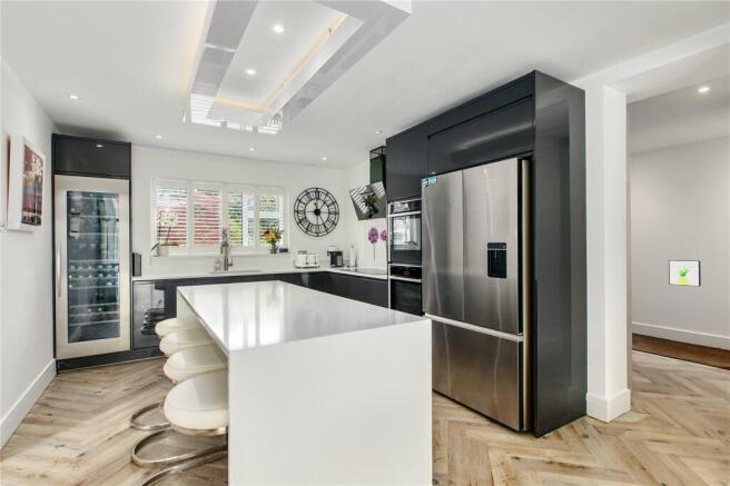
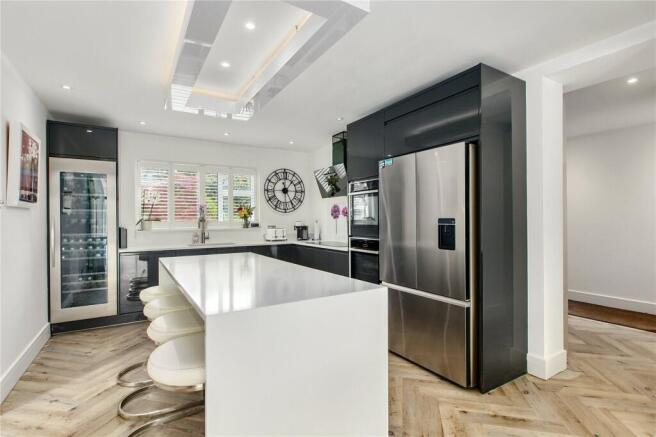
- wall art (683, 272)
